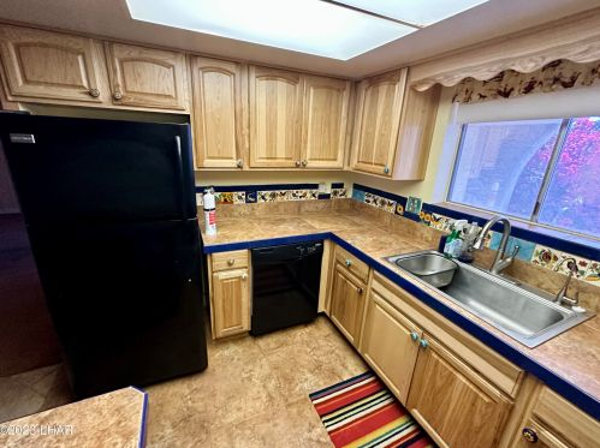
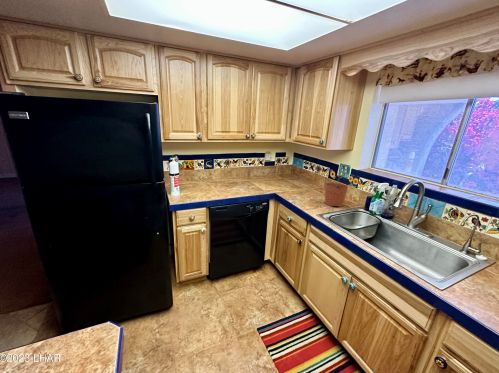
+ plant pot (335, 190)
